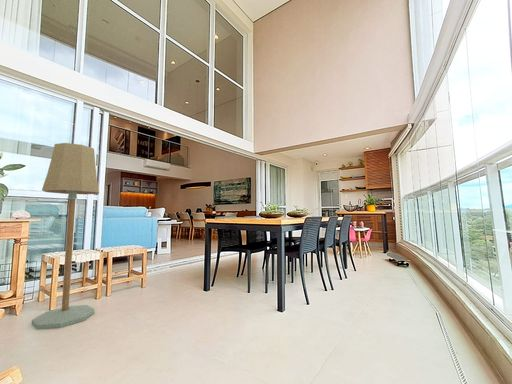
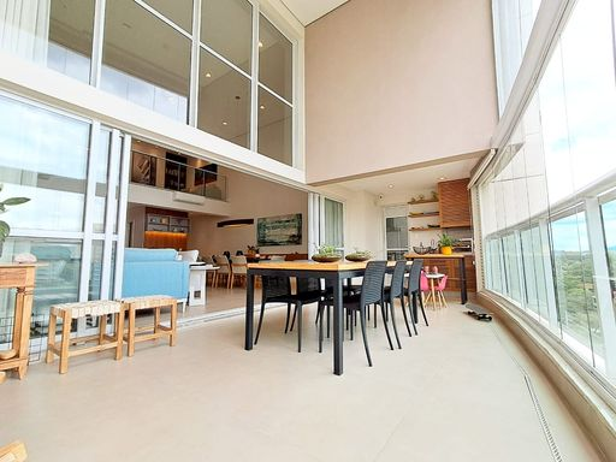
- floor lamp (70, 229)
